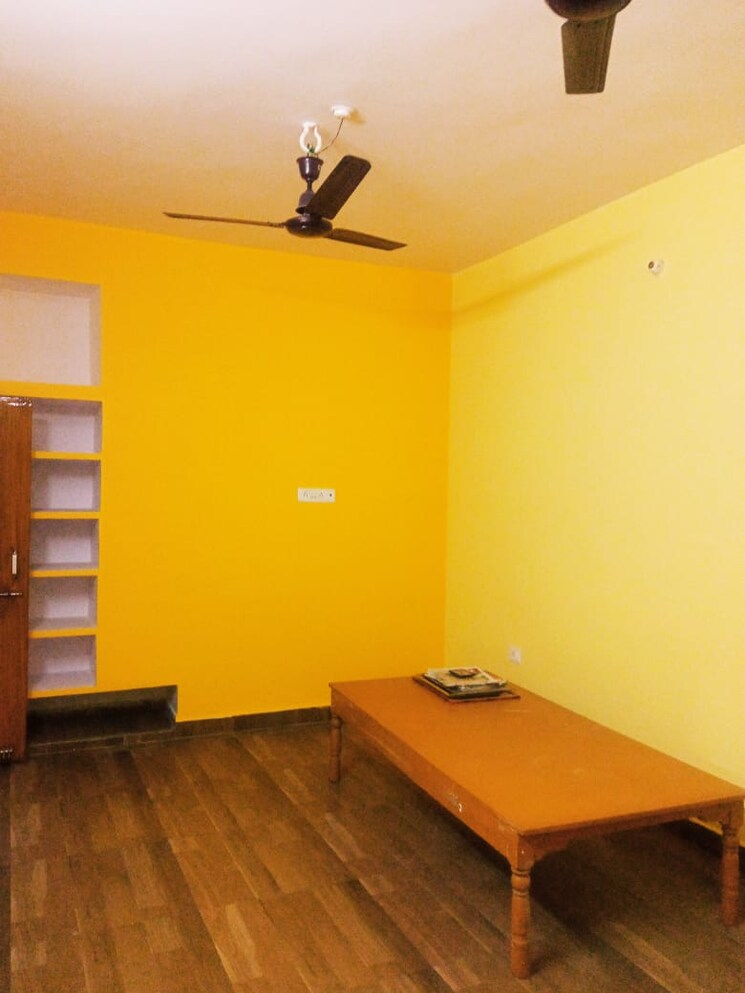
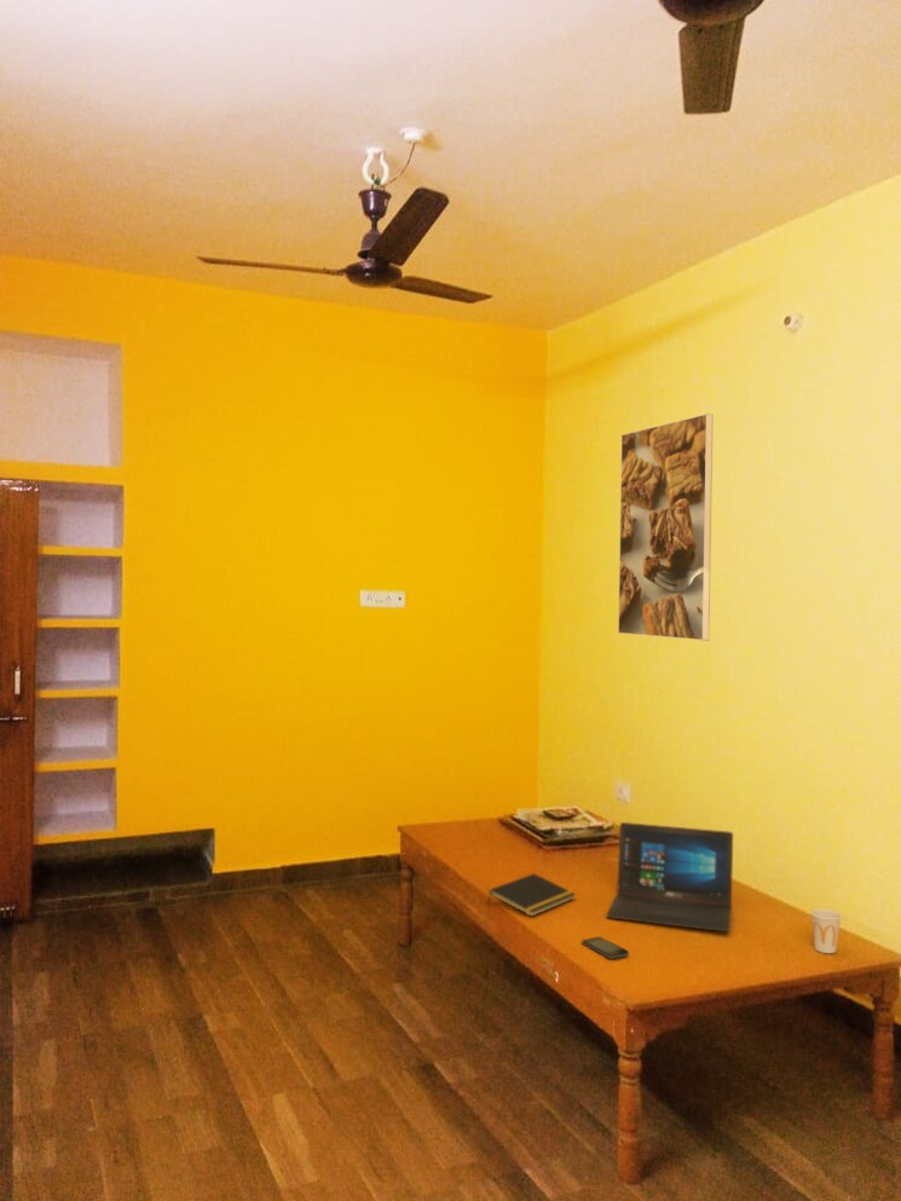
+ cup (825, 931)
+ notepad (532, 894)
+ laptop (671, 874)
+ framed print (662, 531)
+ smartphone (605, 947)
